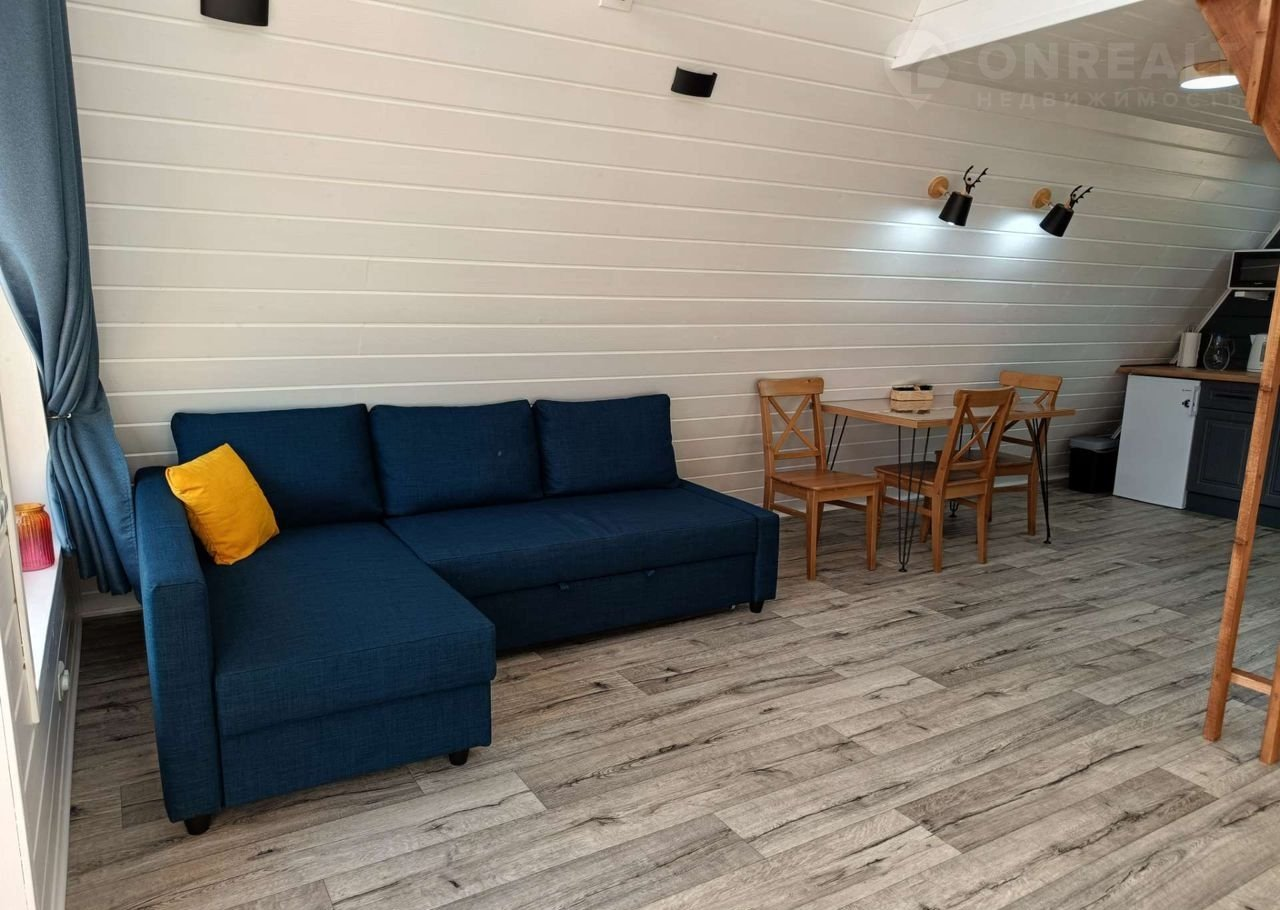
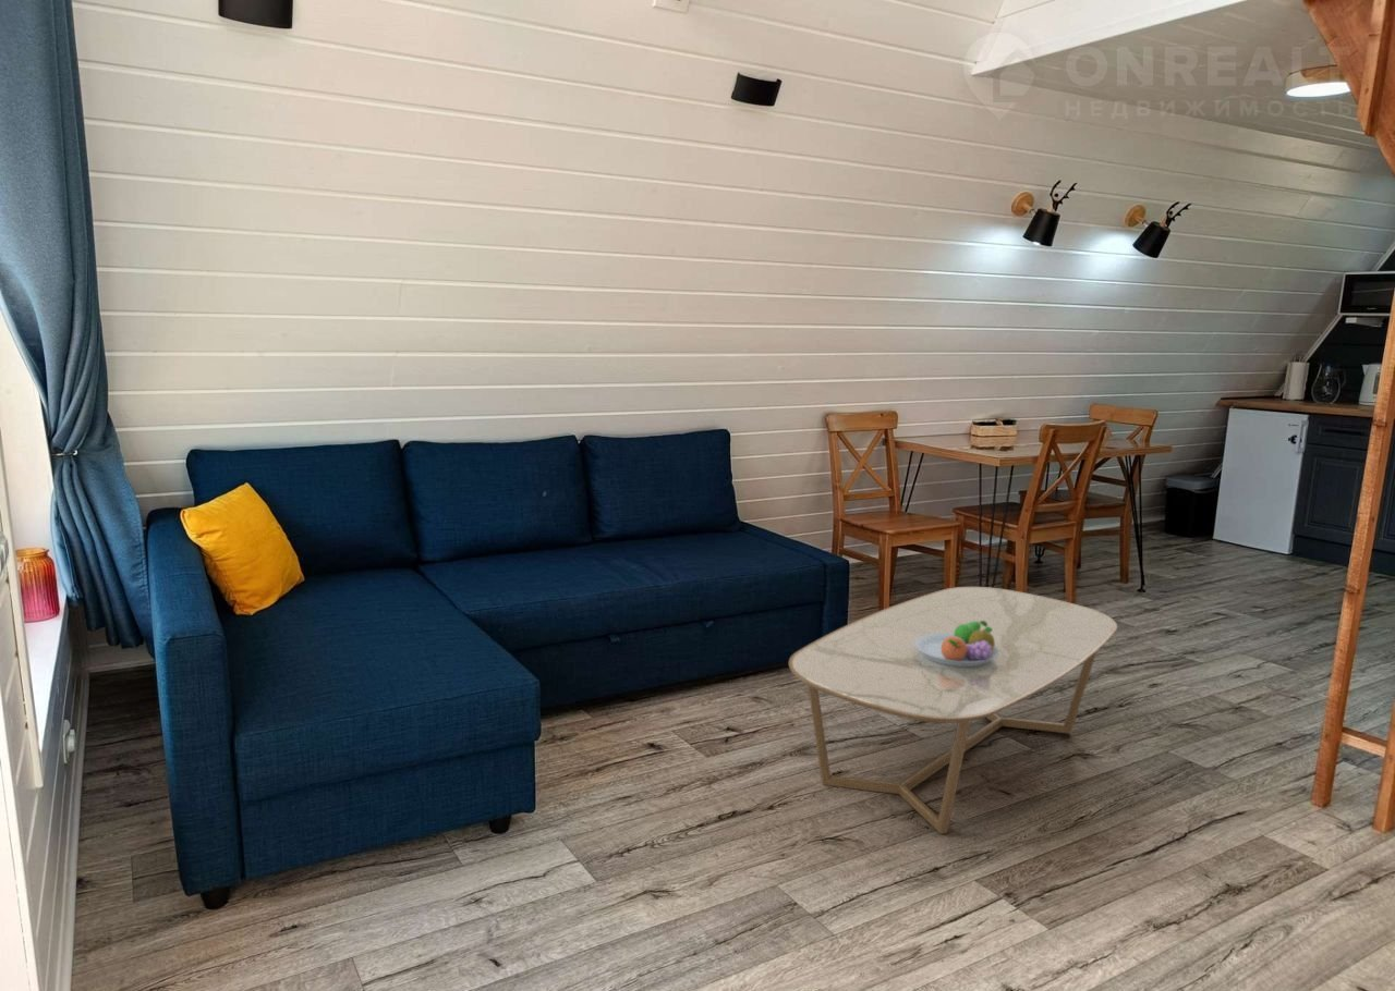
+ coffee table (958, 698)
+ fruit bowl (959, 638)
